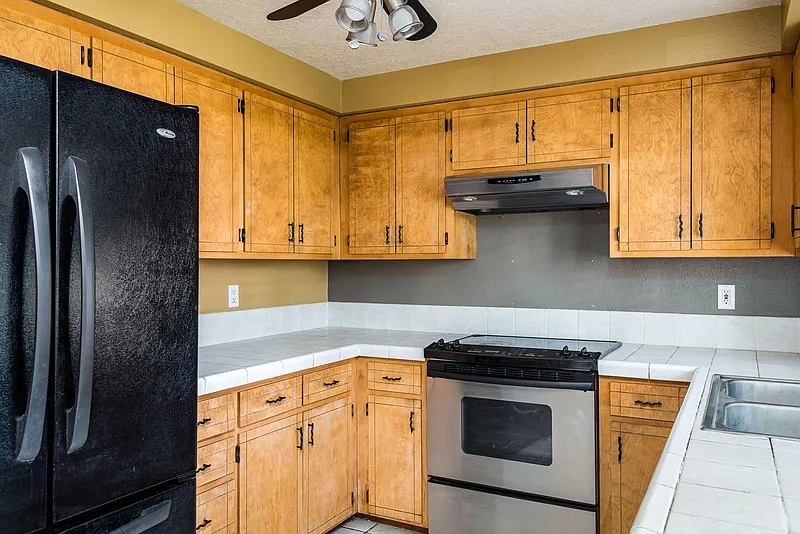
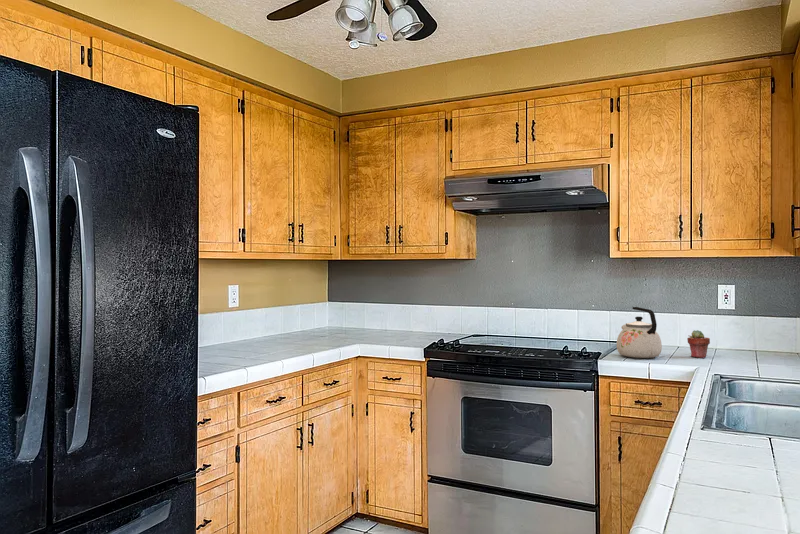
+ potted succulent (698, 343)
+ kettle (638, 331)
